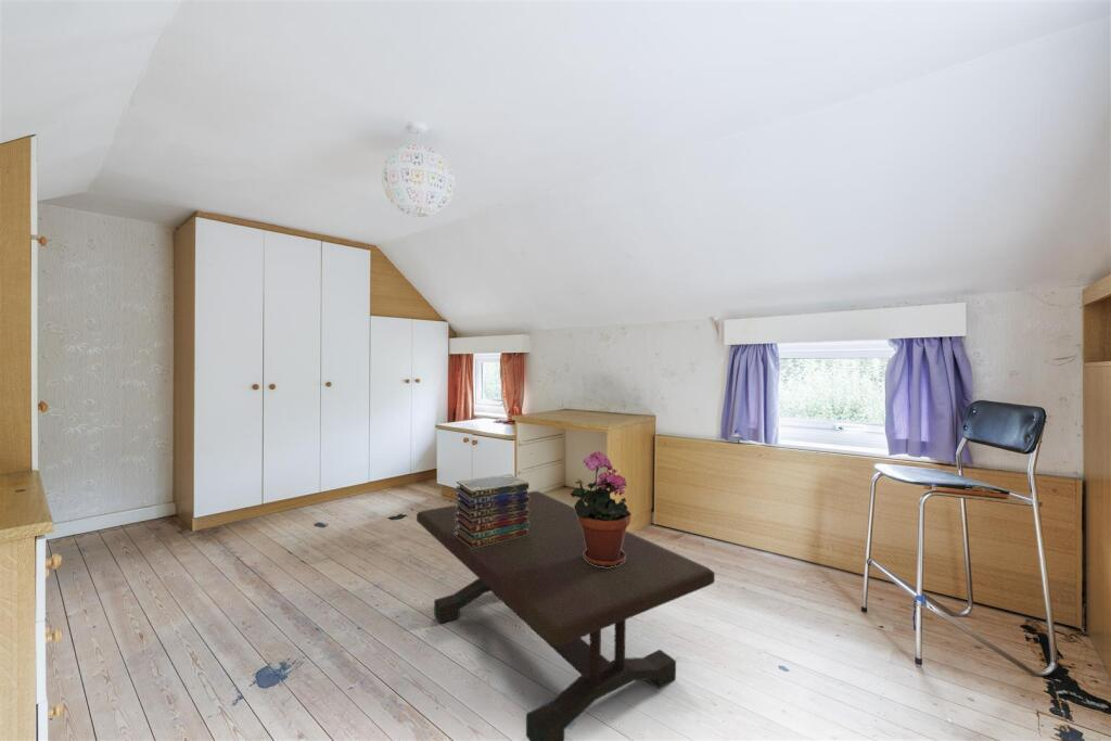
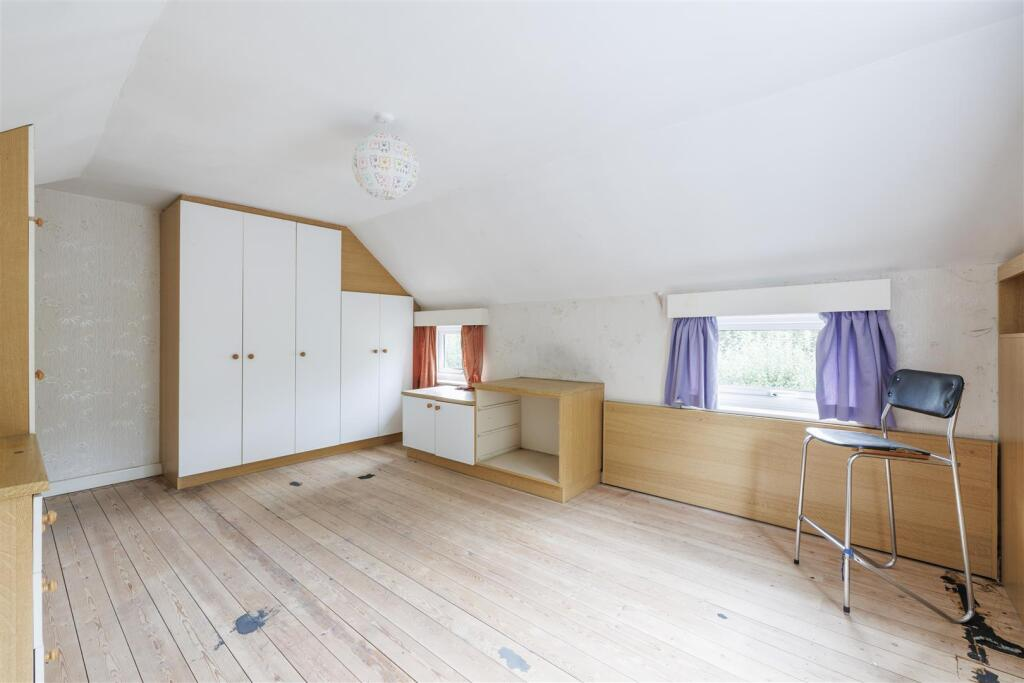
- book stack (491, 507)
- coffee table (541, 590)
- potted plant (602, 506)
